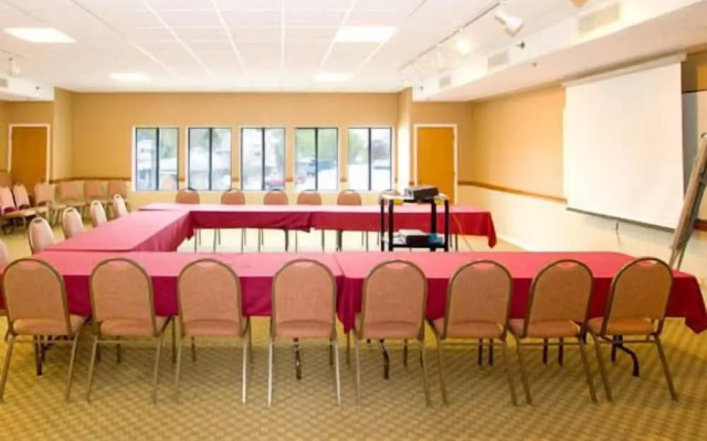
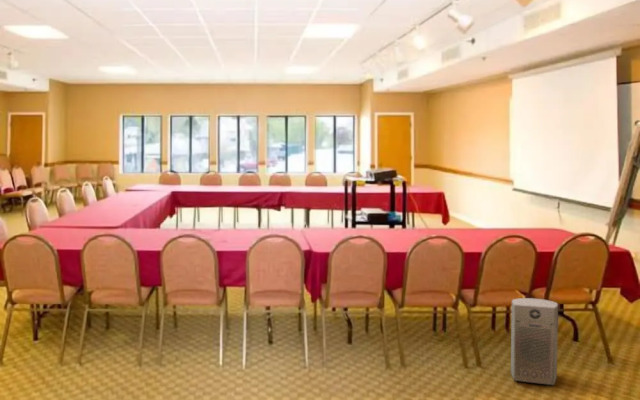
+ fan (534, 338)
